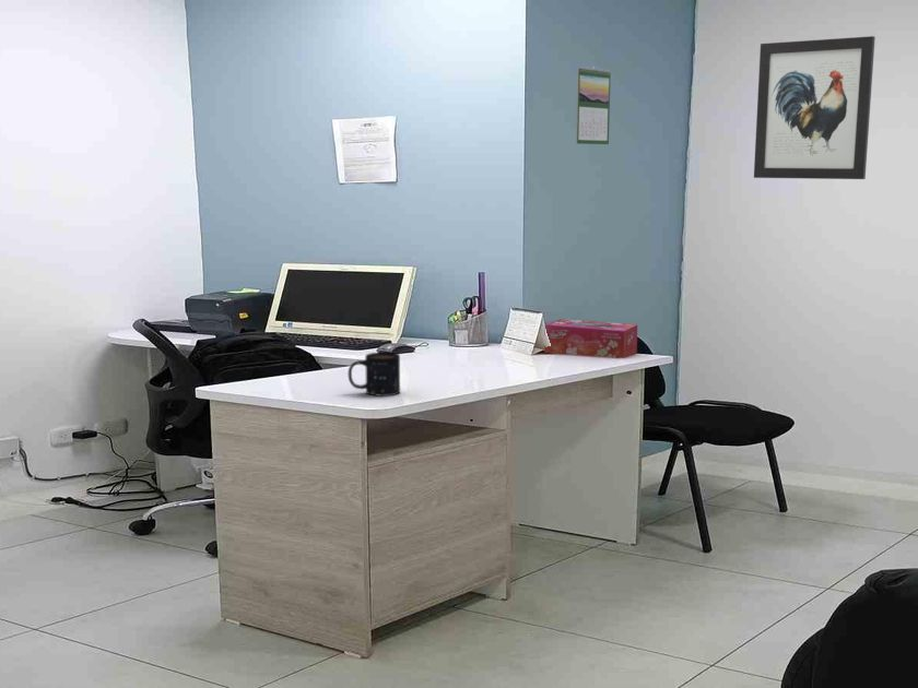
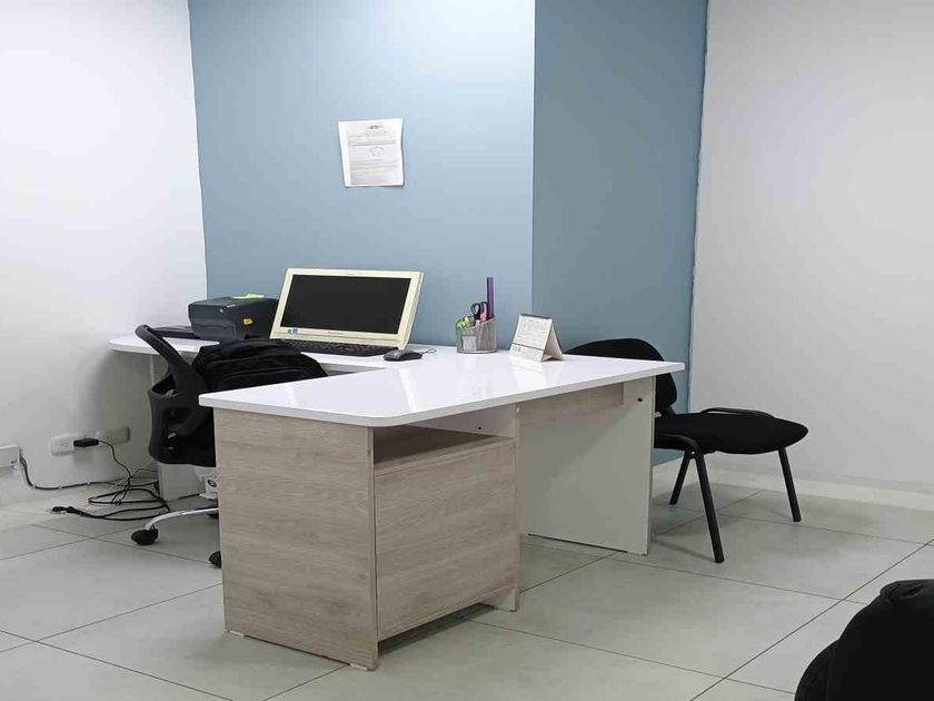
- mug (374, 373)
- wall art (811, 109)
- tissue box (590, 339)
- calendar (592, 105)
